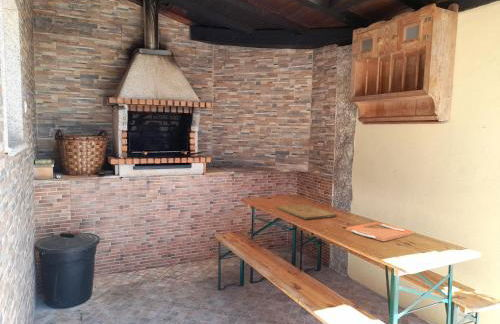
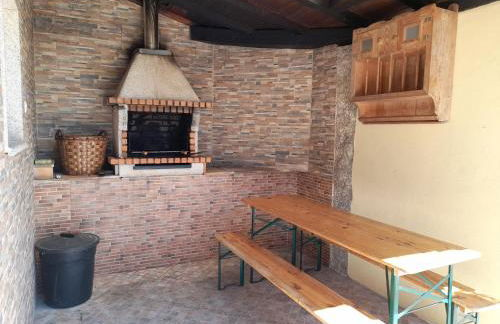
- cutting board (305, 211)
- serving tray (379, 230)
